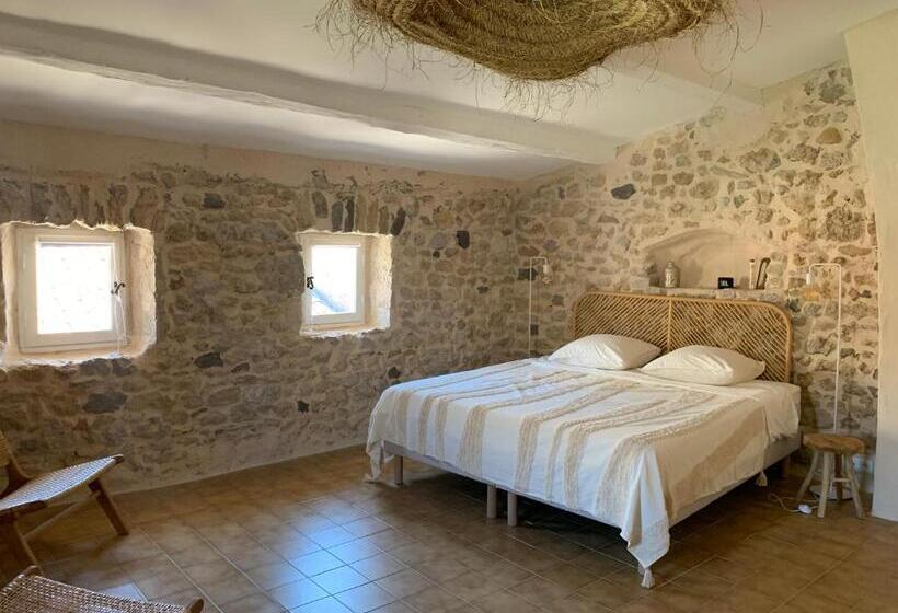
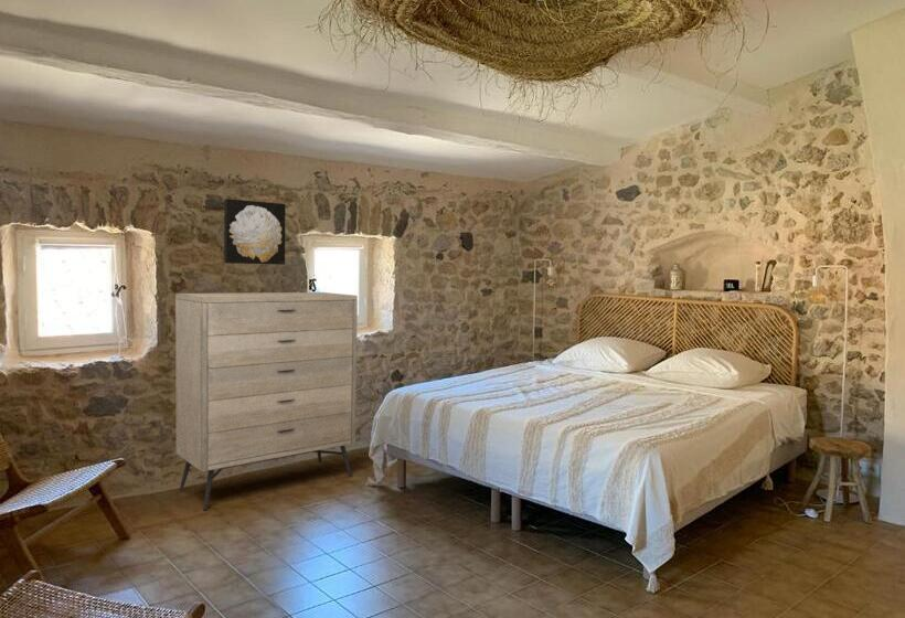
+ dresser (269, 390)
+ wall art (255, 232)
